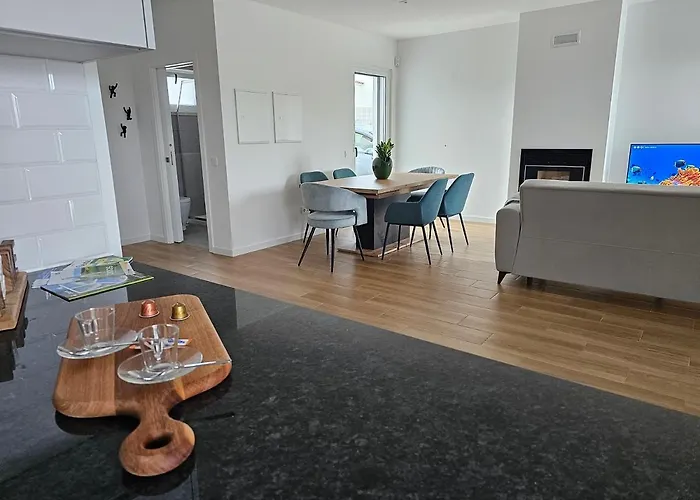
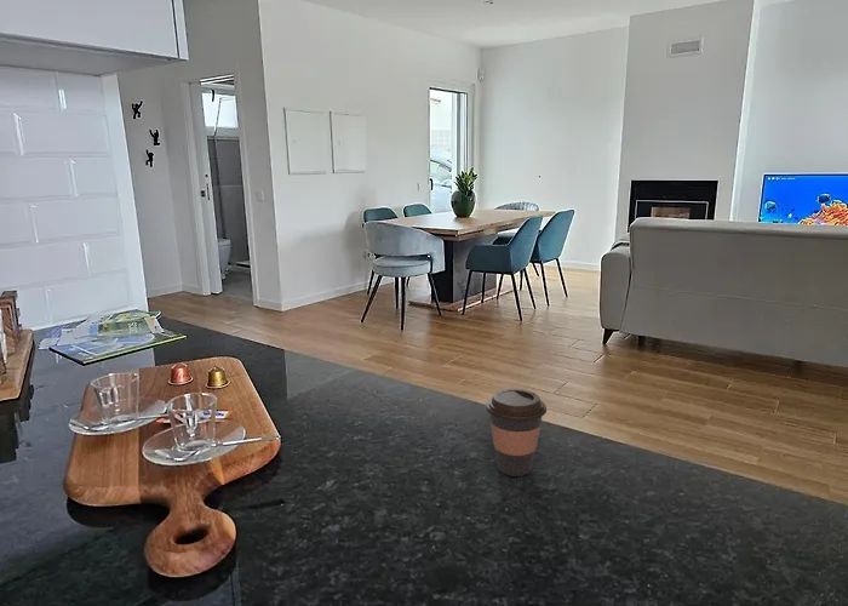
+ coffee cup (515, 433)
